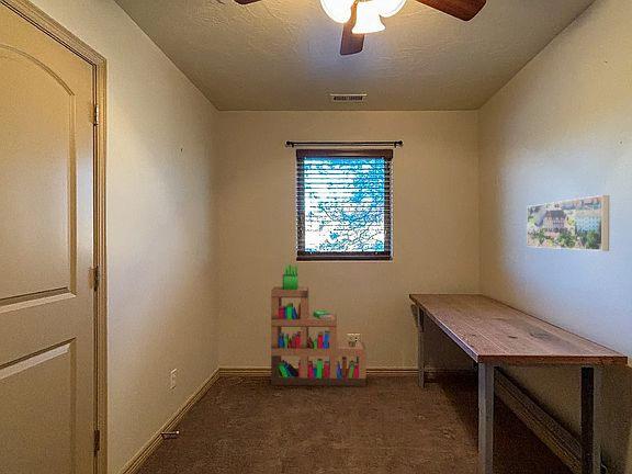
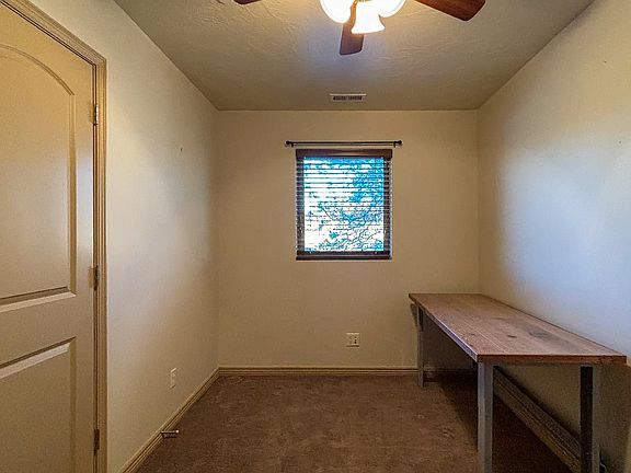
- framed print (561, 225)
- bookshelf (318, 321)
